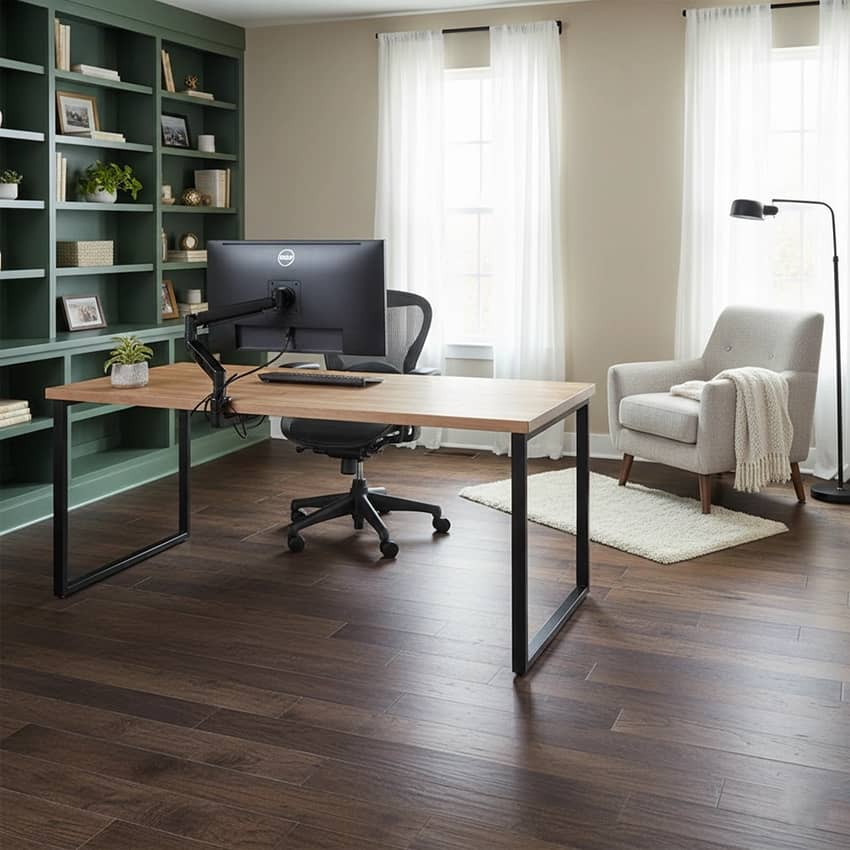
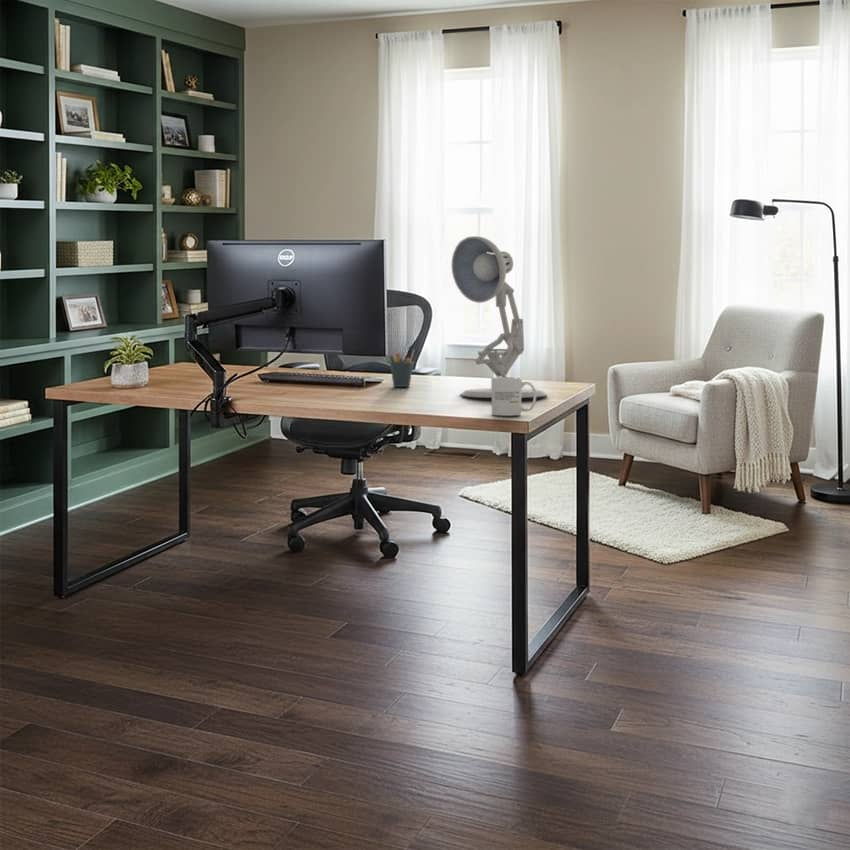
+ pen holder (401, 368)
+ desk lamp (501, 317)
+ mug (511, 396)
